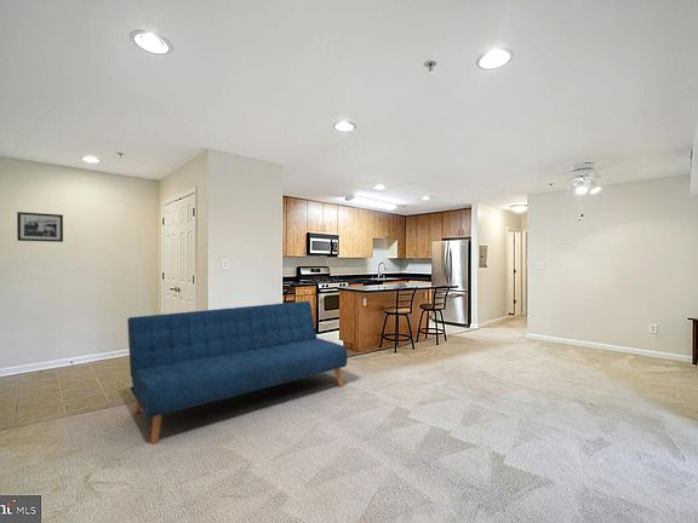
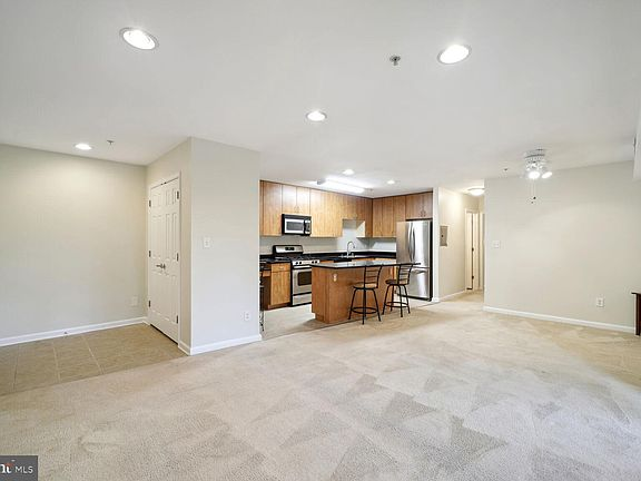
- sofa (246, 354)
- picture frame (40, 226)
